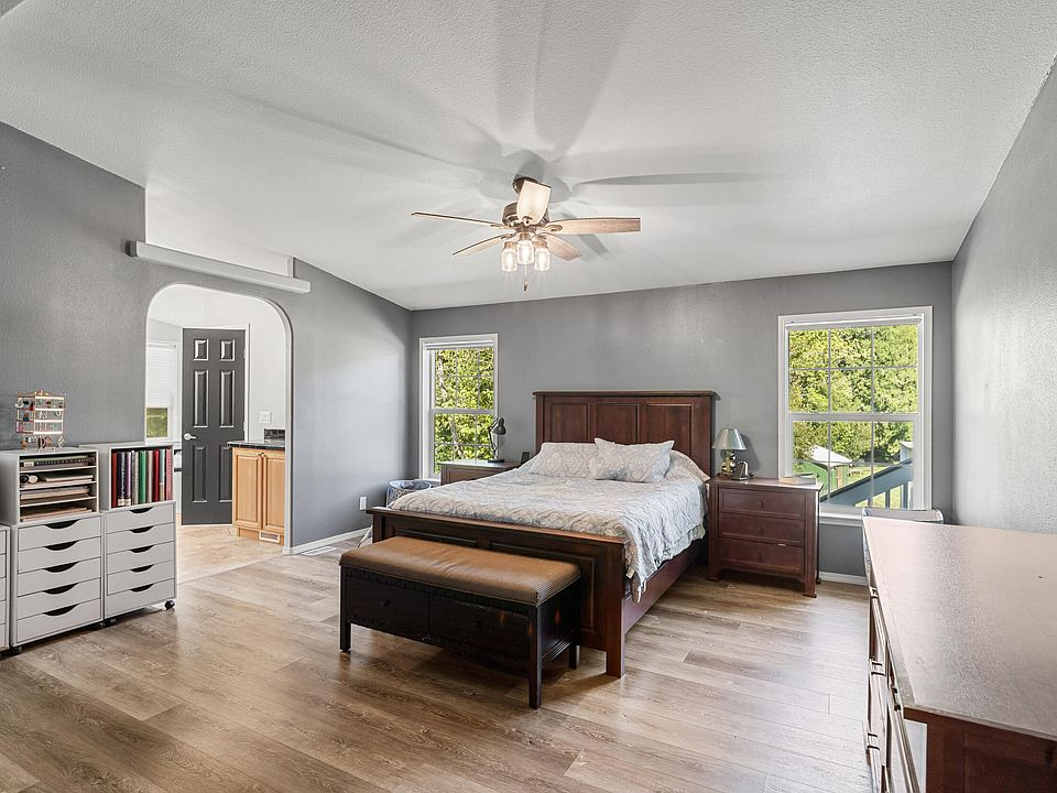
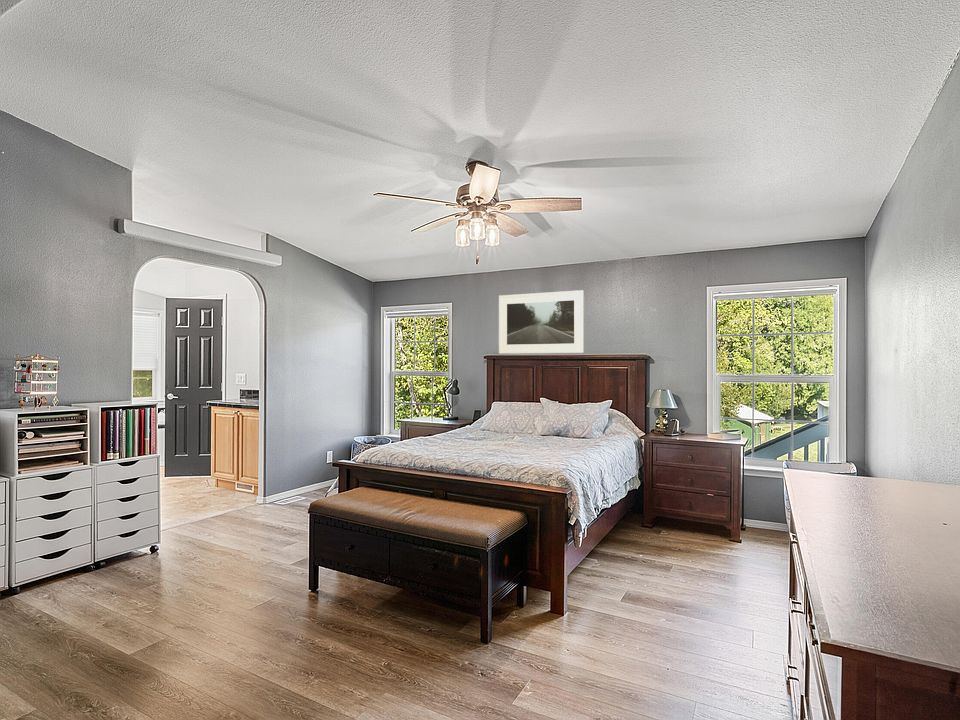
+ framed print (539, 323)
